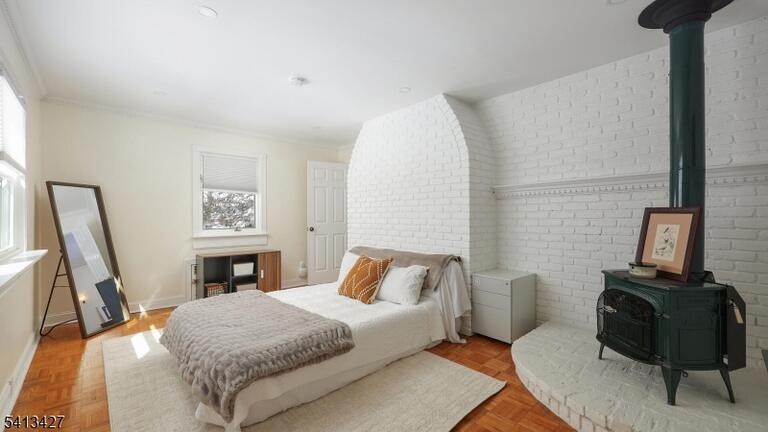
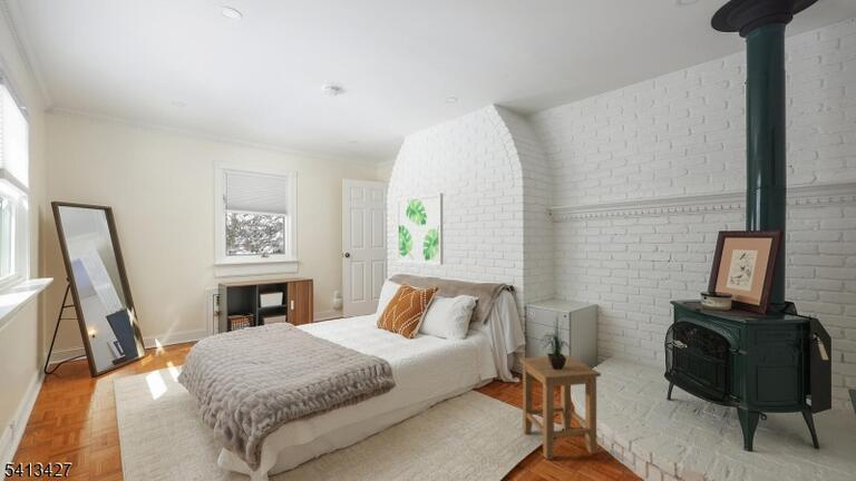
+ wall art (418, 229)
+ potted plant (554, 336)
+ stool (557, 406)
